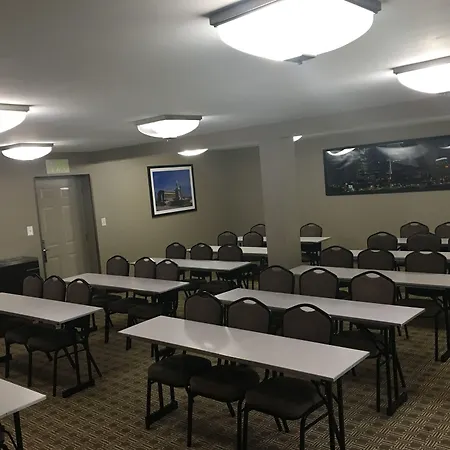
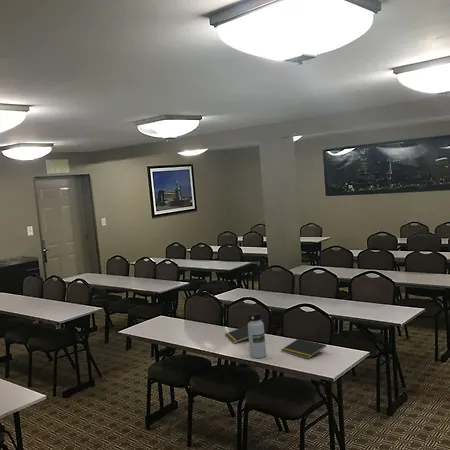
+ notepad (240, 334)
+ notepad (303, 348)
+ water bottle (256, 334)
